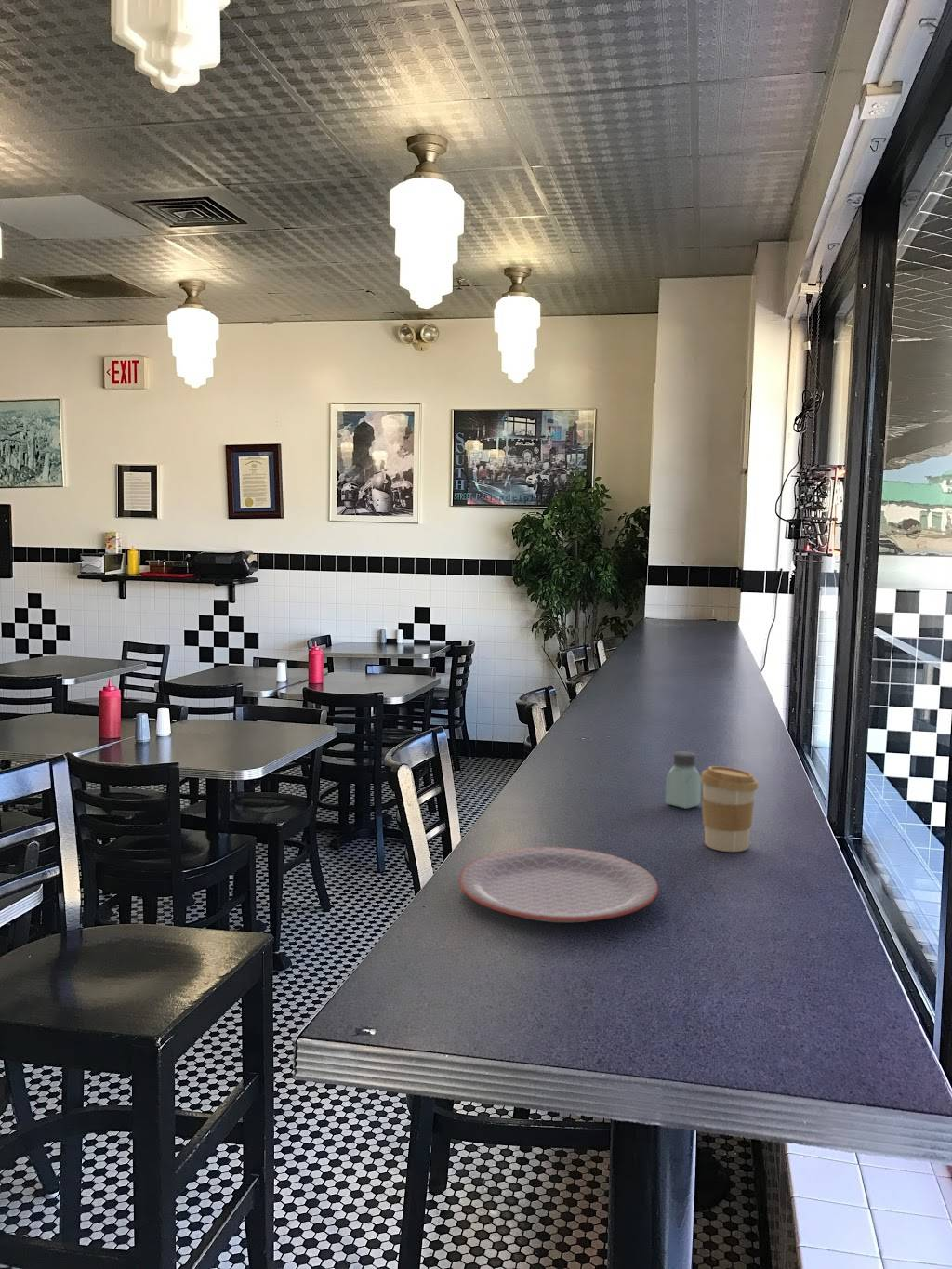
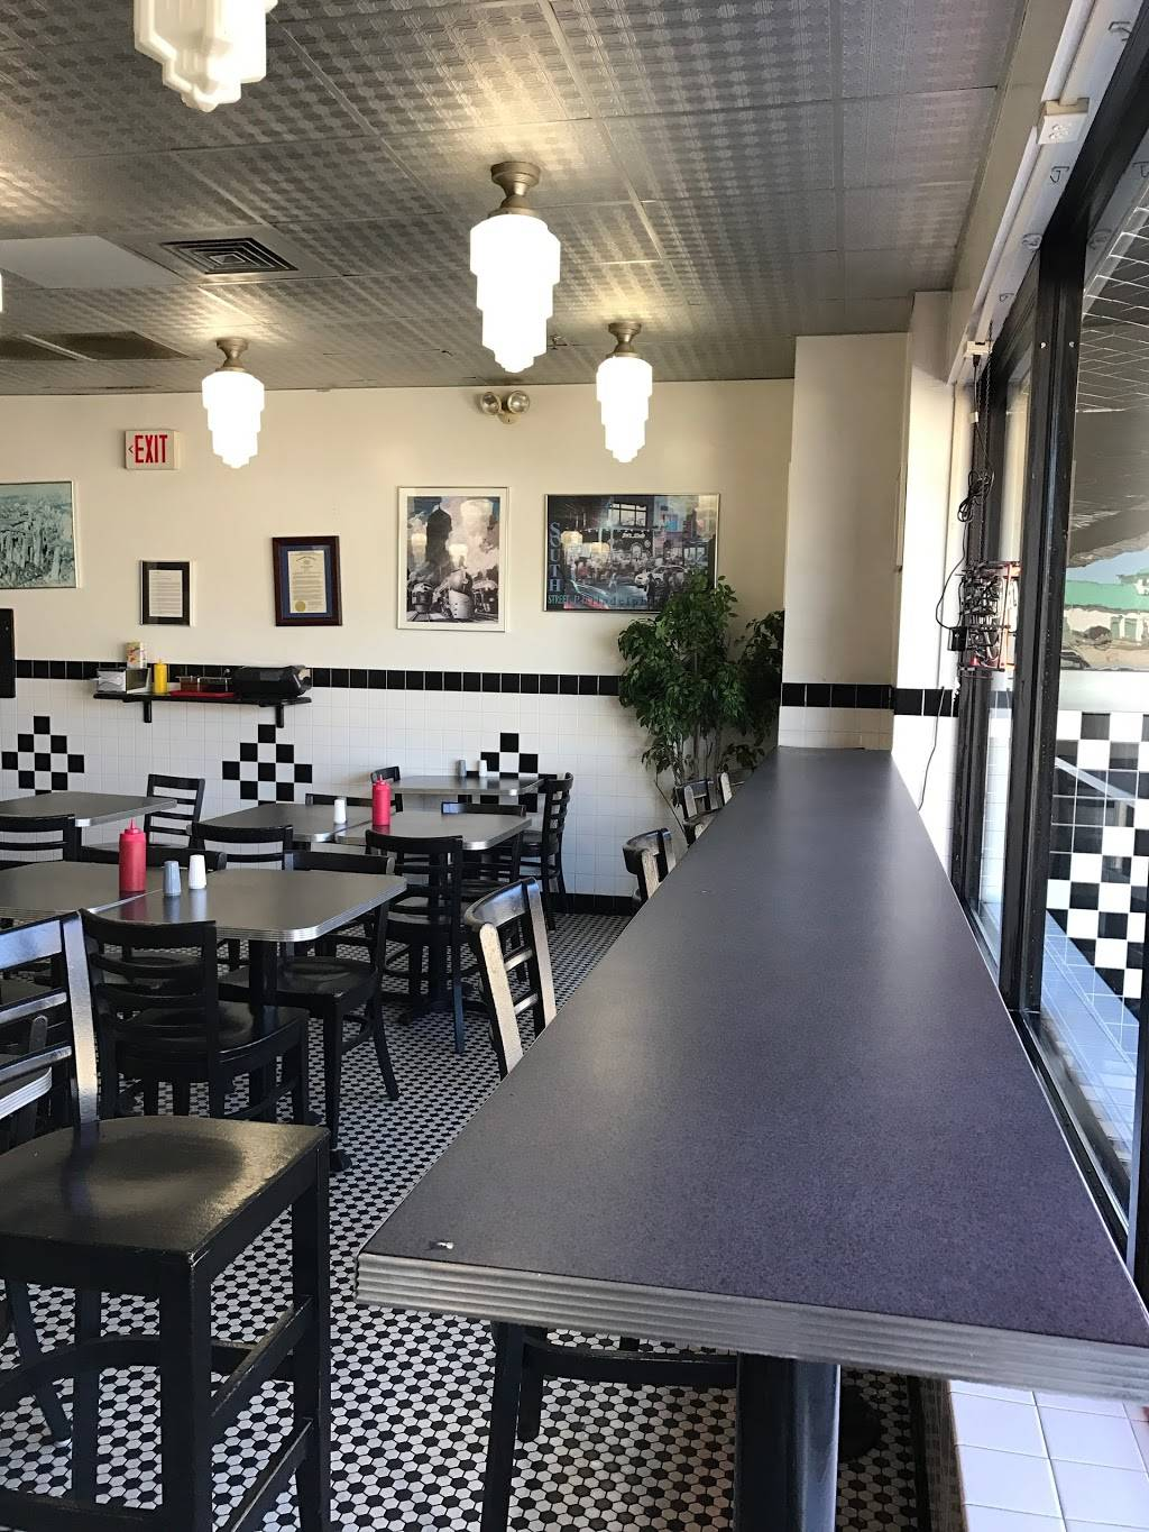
- saltshaker (683, 779)
- plate (557, 886)
- coffee cup (728, 806)
